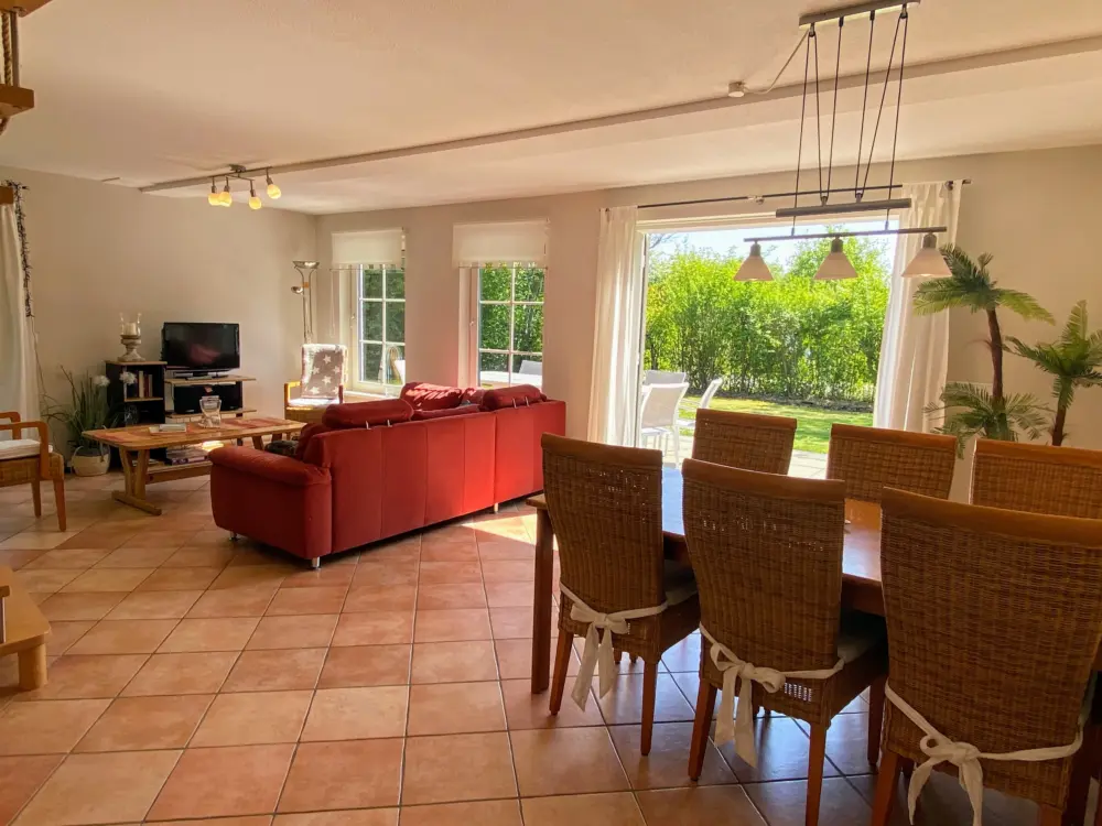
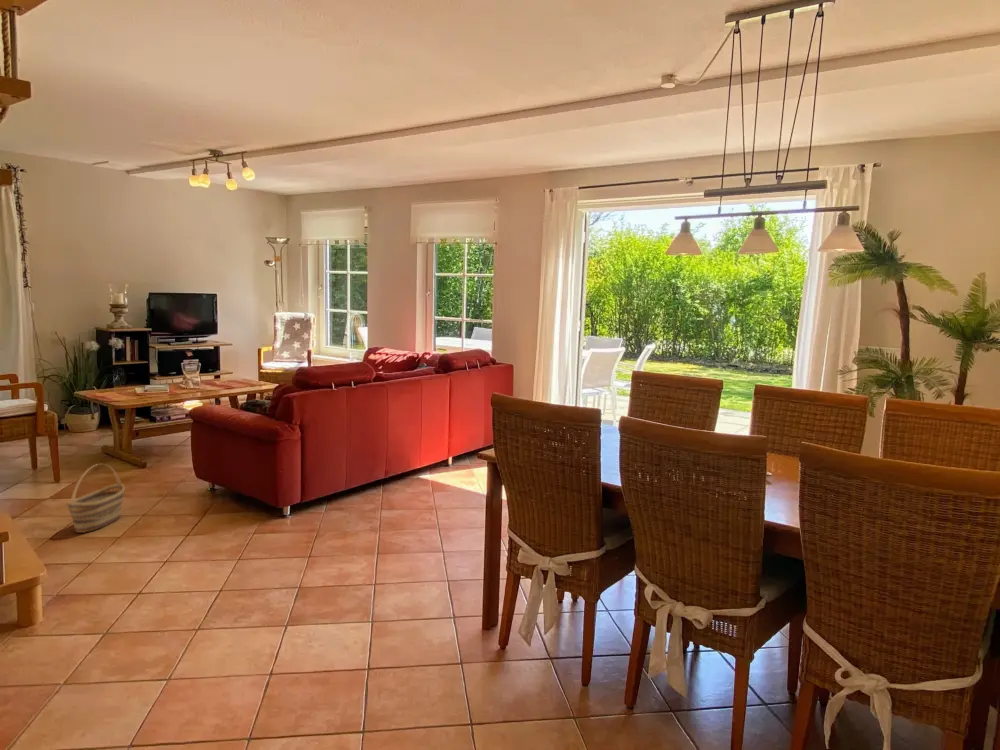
+ basket (97, 494)
